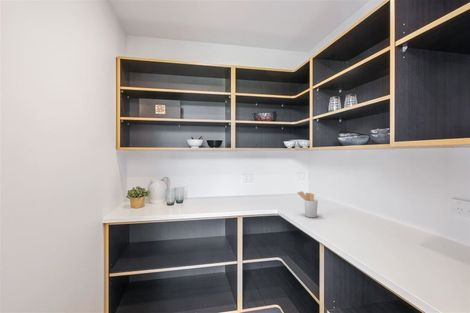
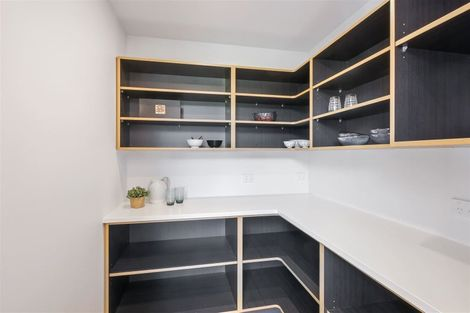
- utensil holder (307, 203)
